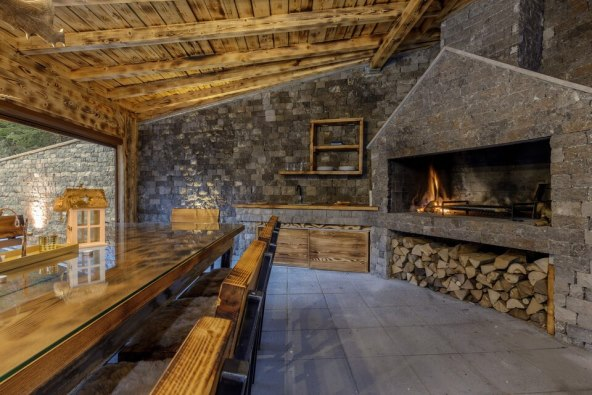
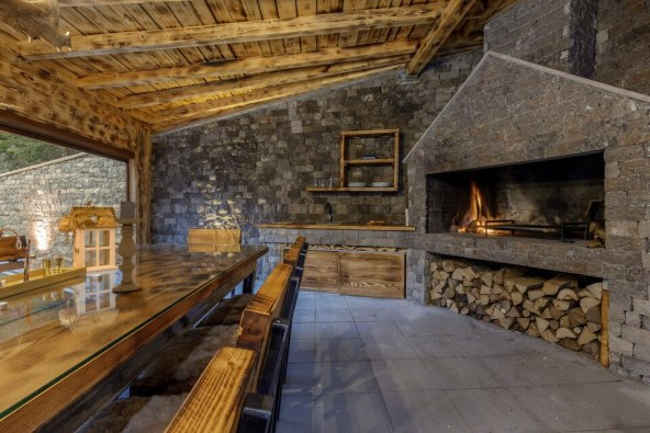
+ candle holder (126, 243)
